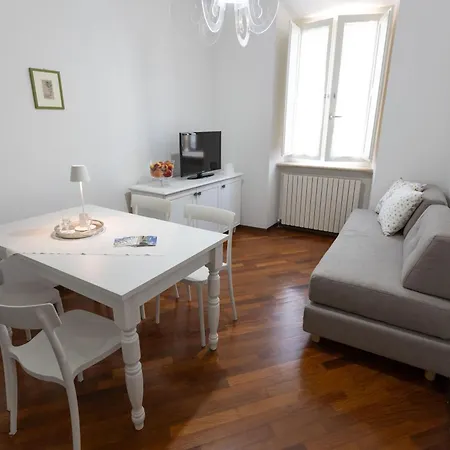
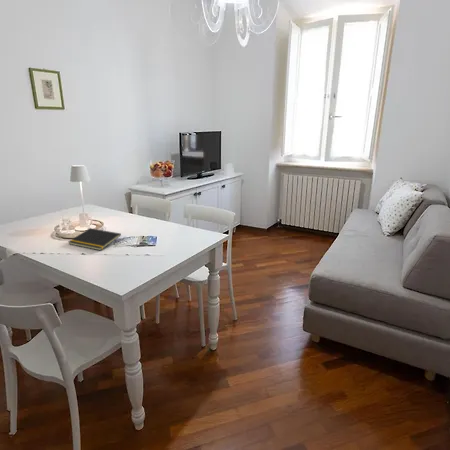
+ notepad (94, 238)
